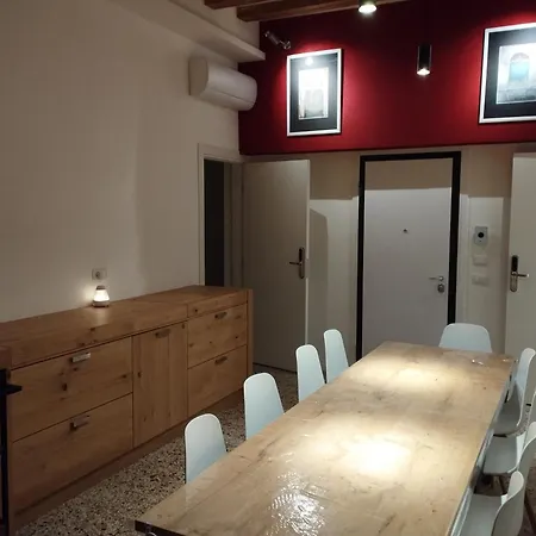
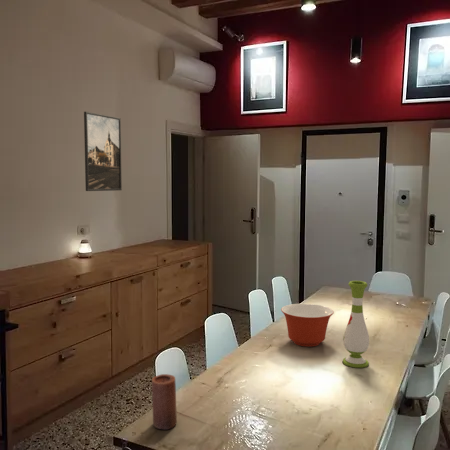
+ vase (356, 322)
+ mixing bowl (306, 326)
+ candle (164, 401)
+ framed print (103, 153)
